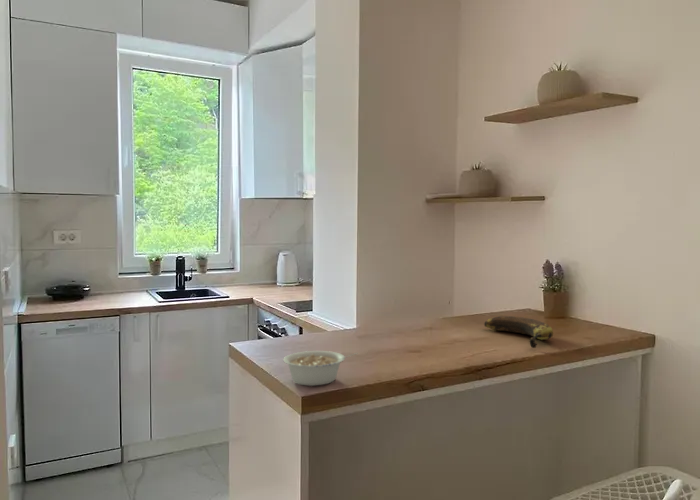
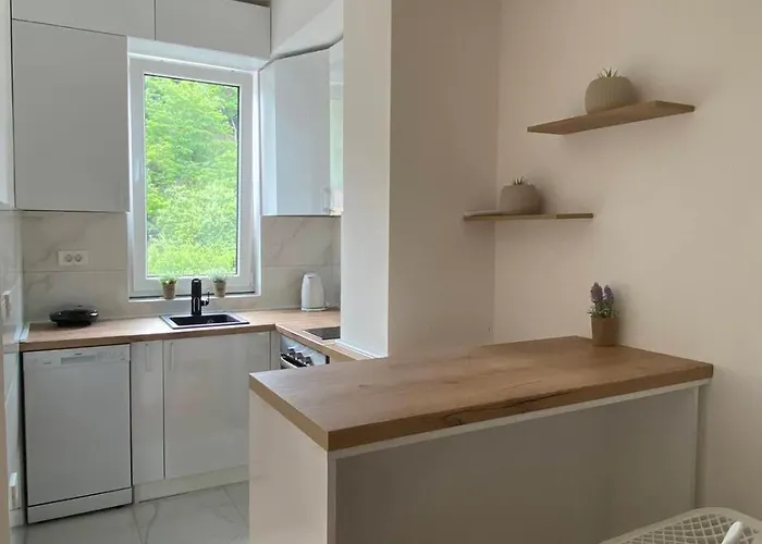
- legume (316, 366)
- banana (519, 328)
